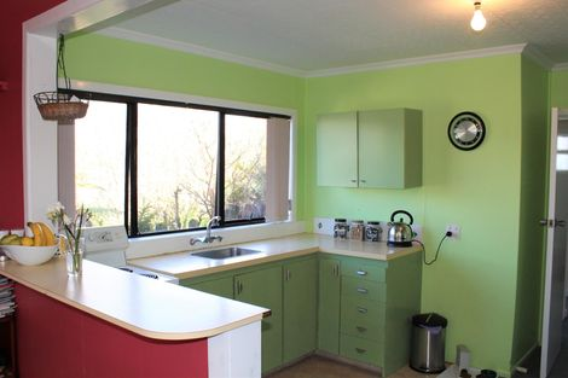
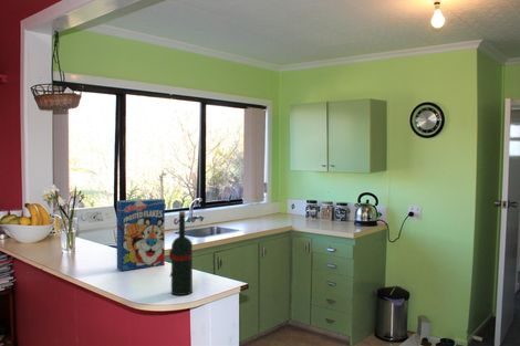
+ cereal box (141, 233)
+ wine bottle (179, 251)
